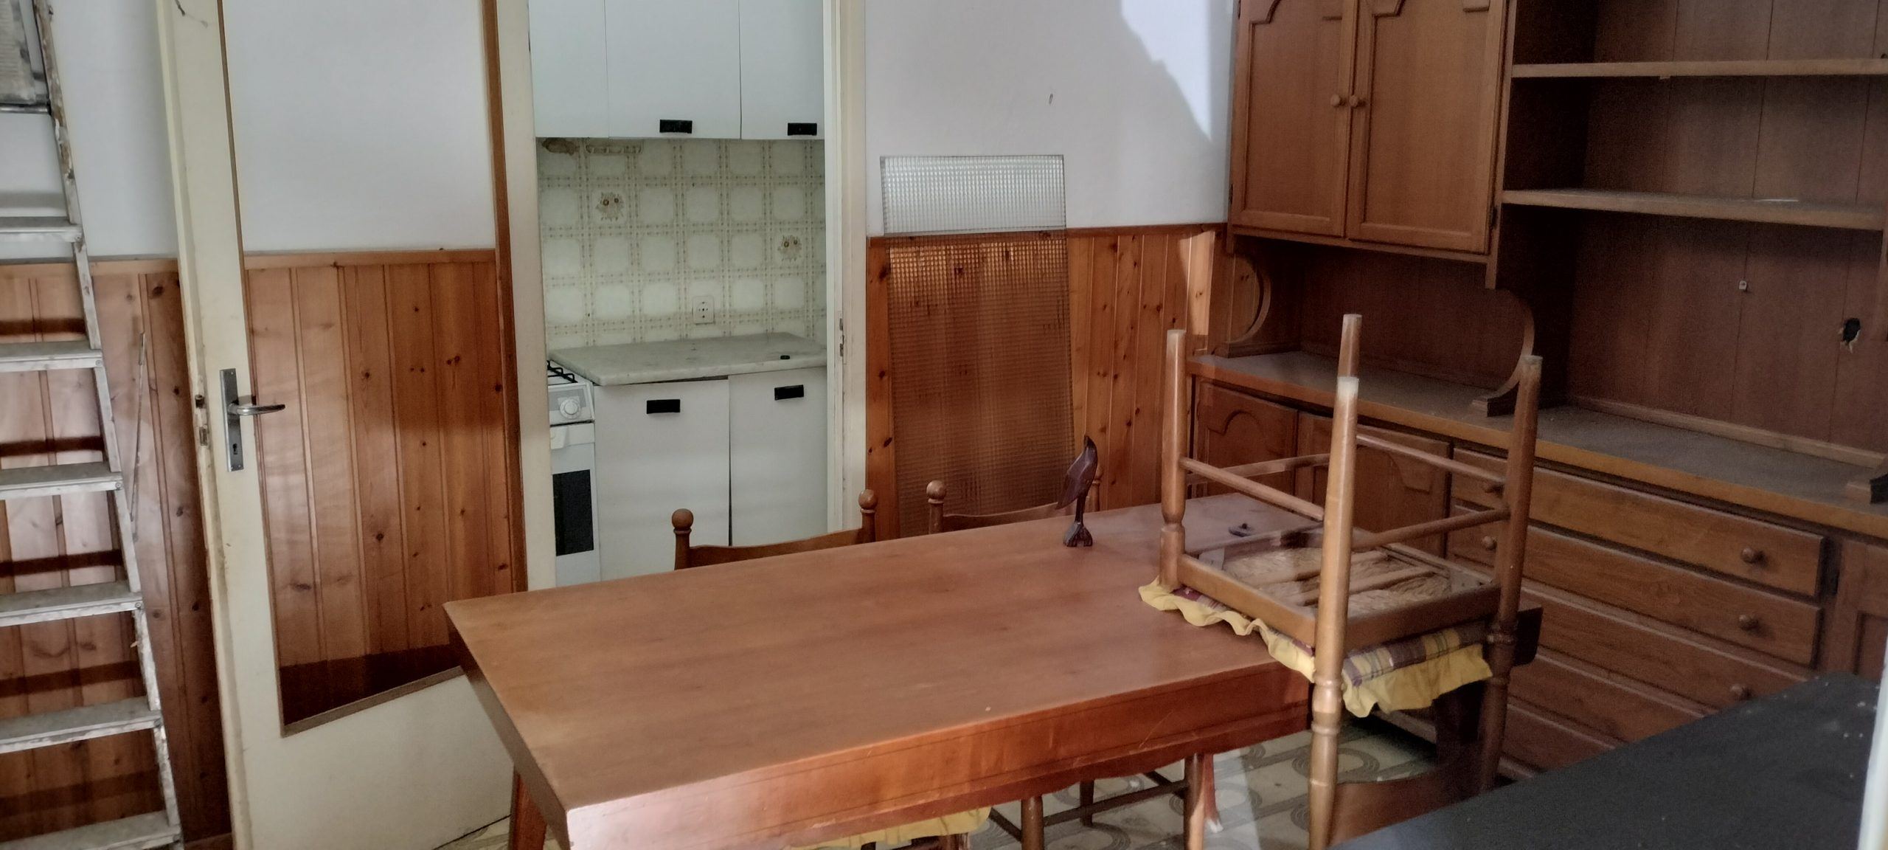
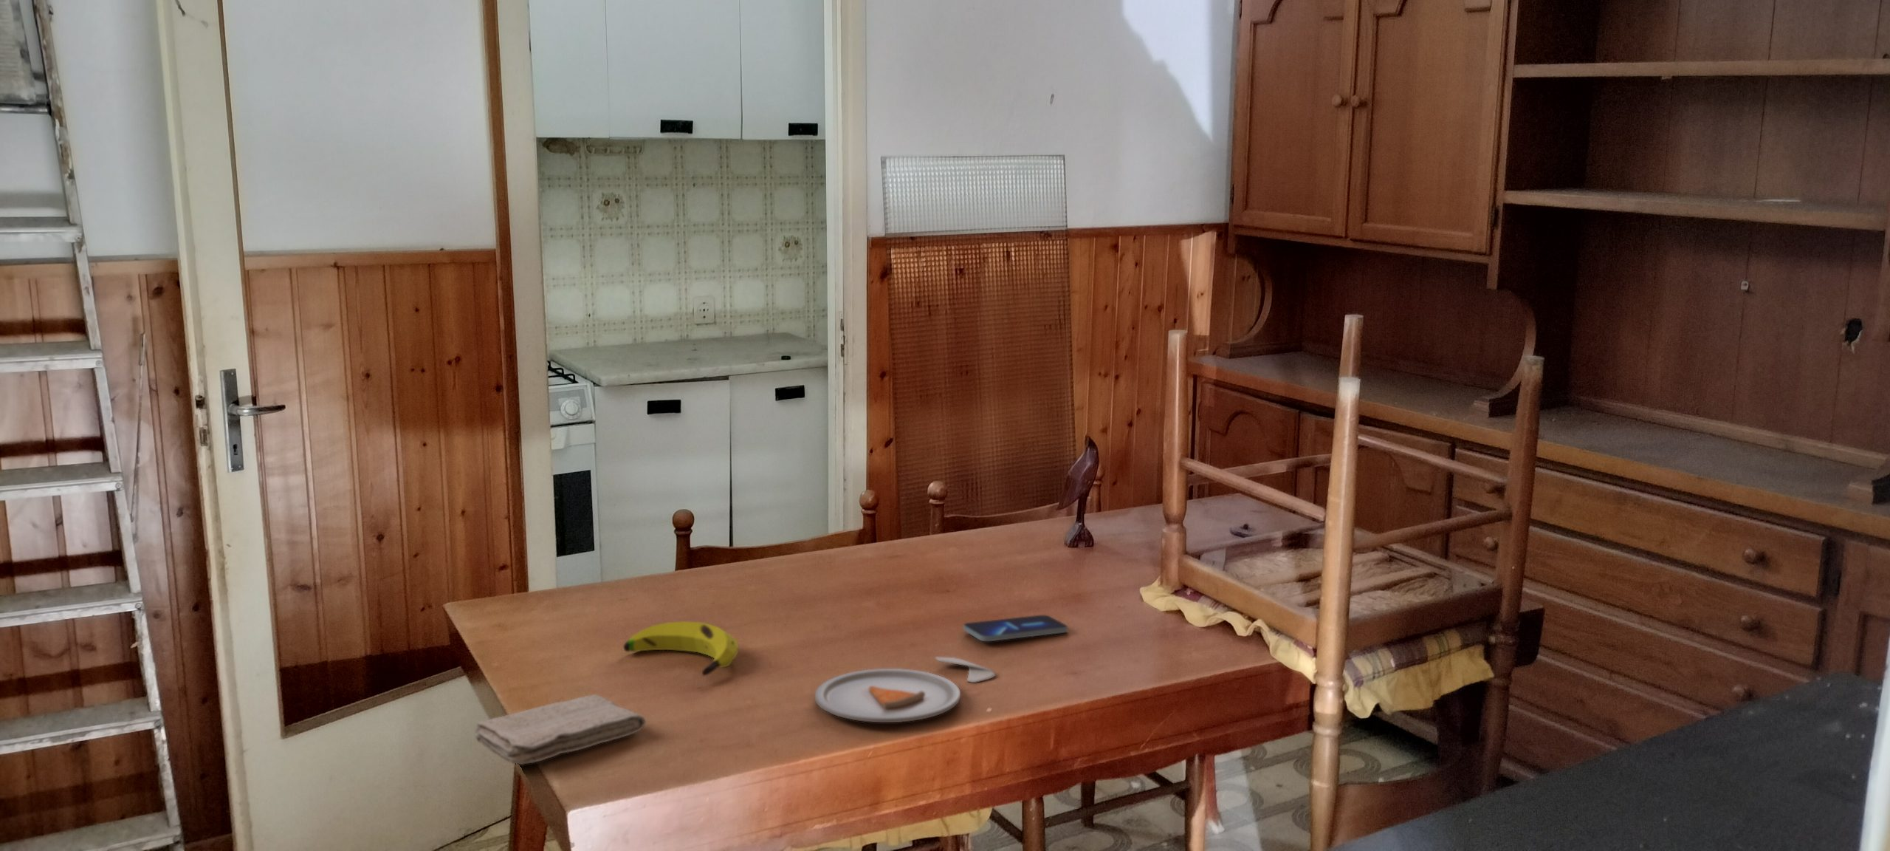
+ washcloth (558, 726)
+ smartphone (1015, 627)
+ banana (677, 646)
+ dinner plate (909, 687)
